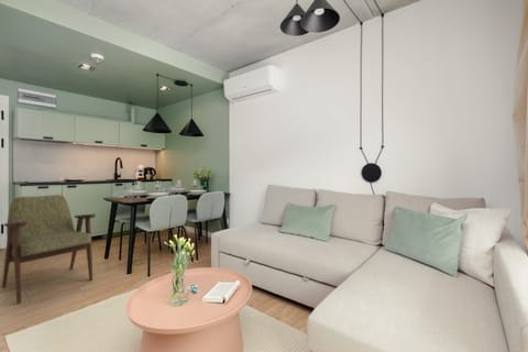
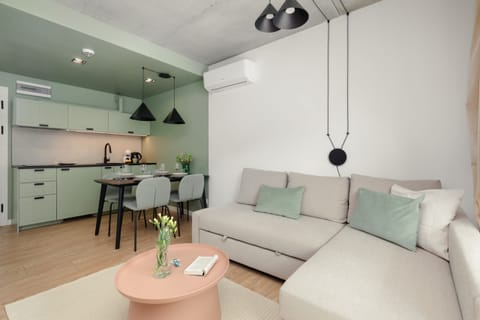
- armchair (48, 240)
